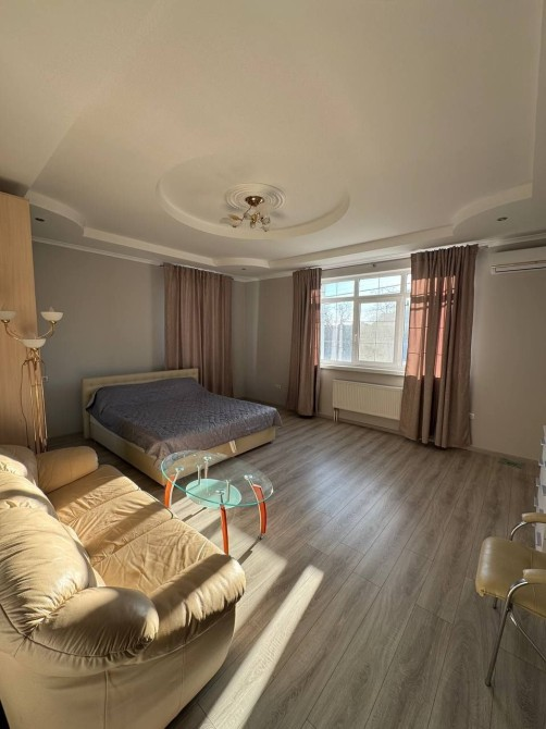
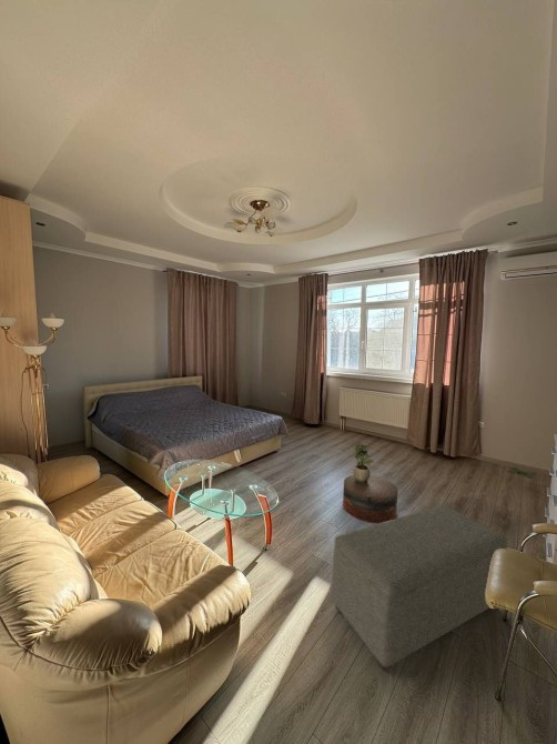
+ potted plant (364, 462)
+ stool (369, 496)
+ ottoman (418, 570)
